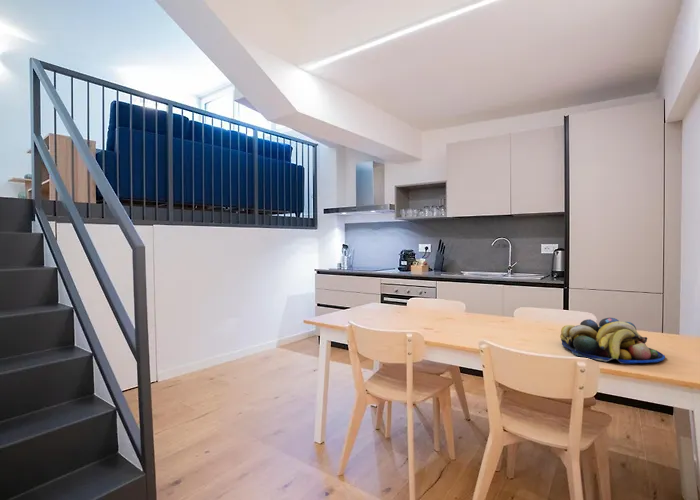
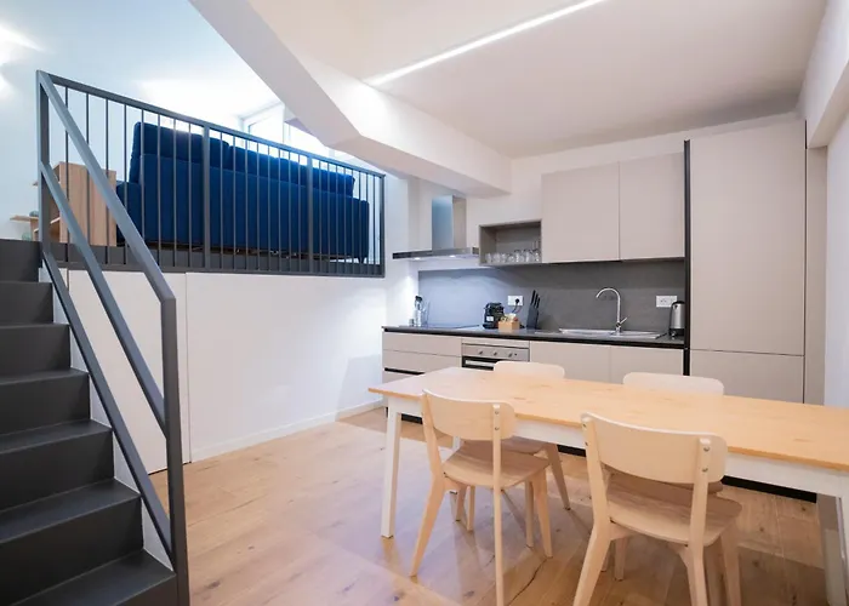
- fruit bowl (610, 335)
